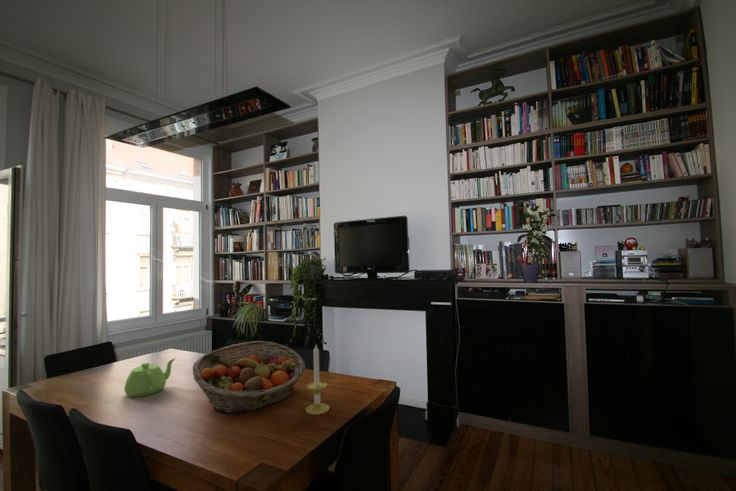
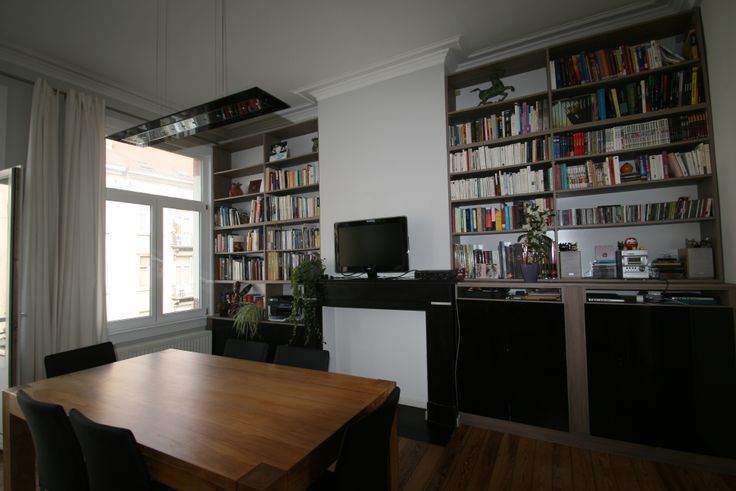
- teapot (151, 375)
- fruit basket (252, 373)
- candle (316, 376)
